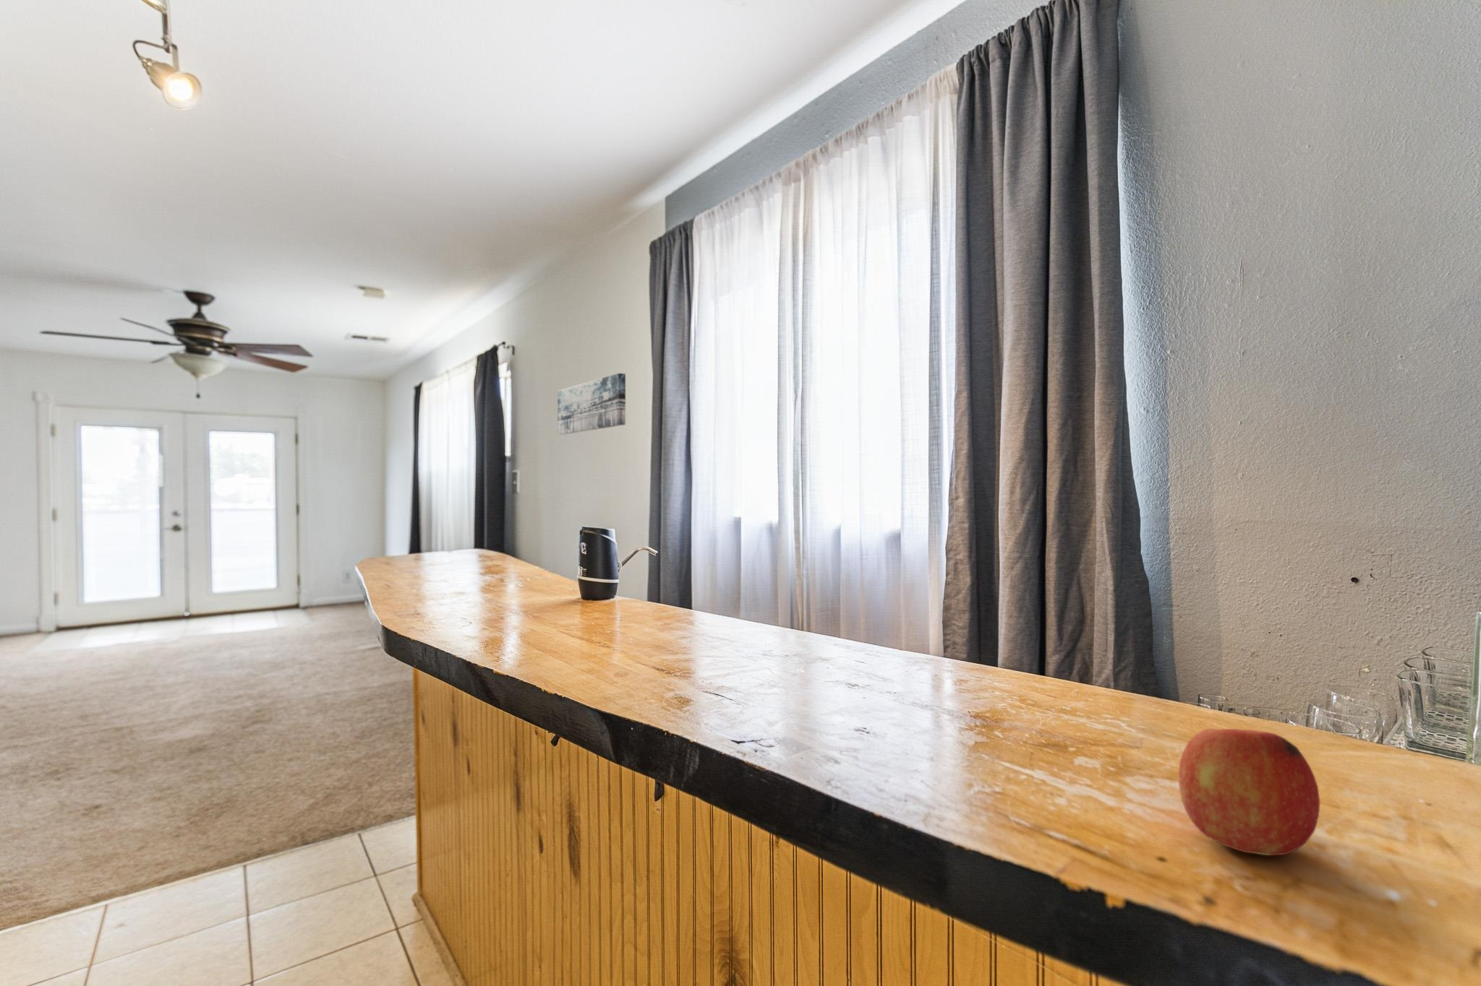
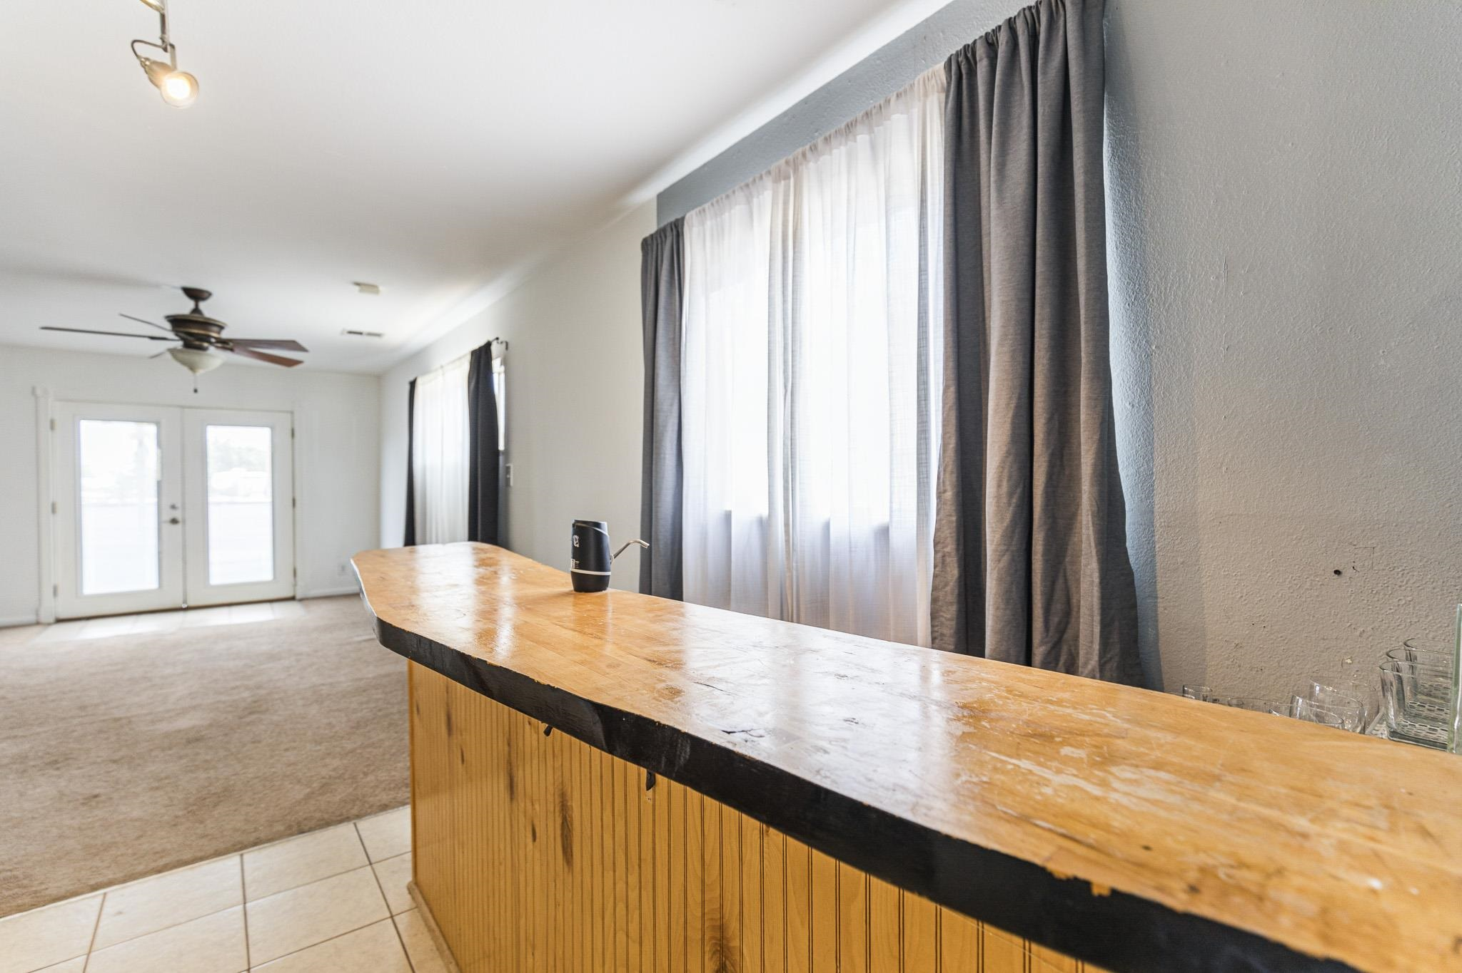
- wall art (589, 406)
- fruit (1244, 784)
